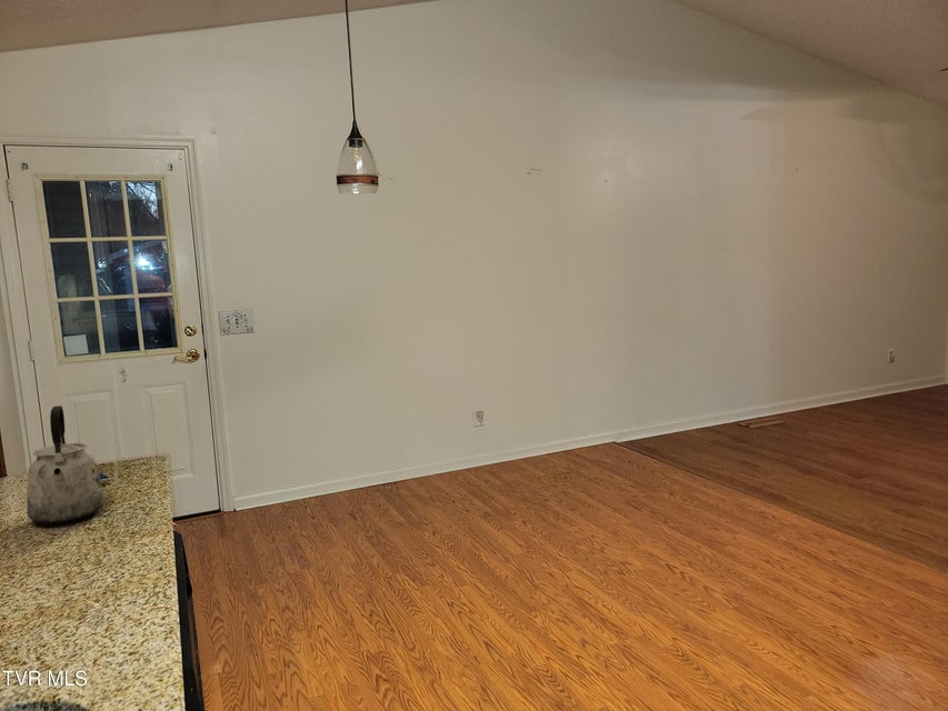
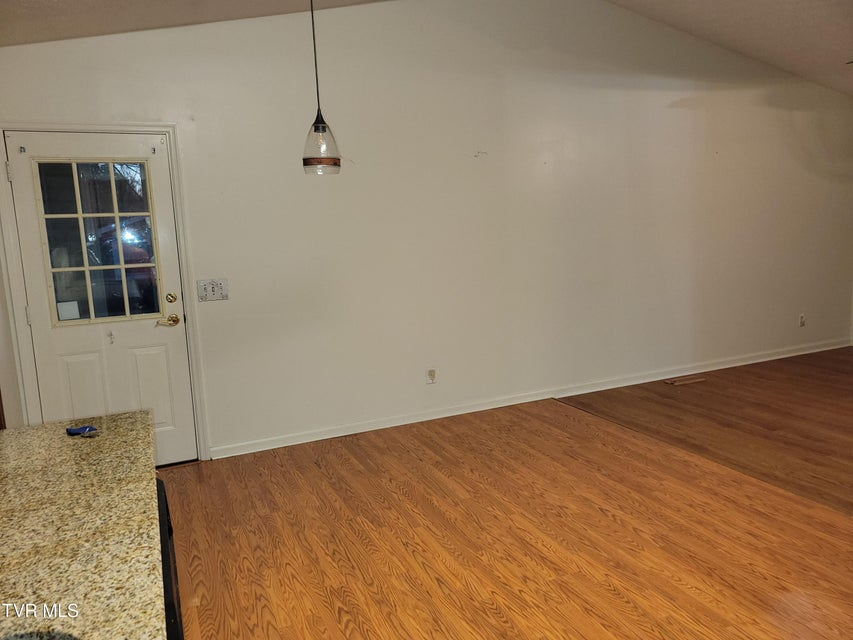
- kettle (60, 465)
